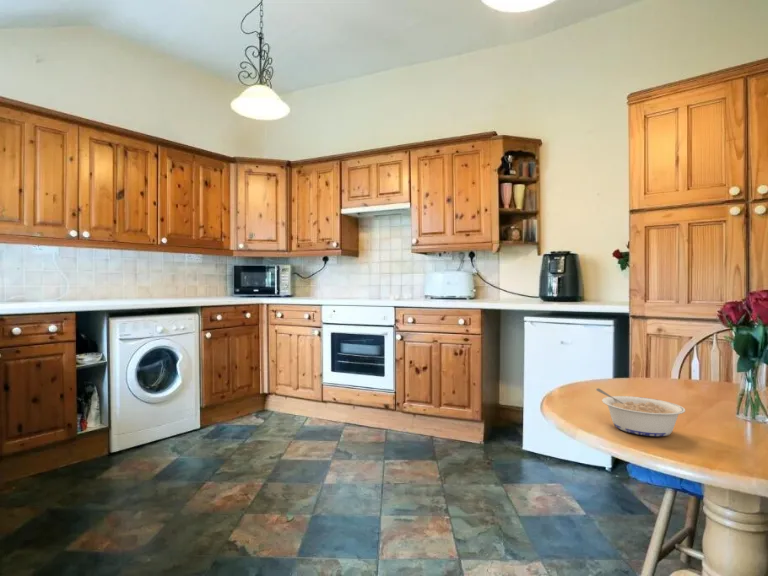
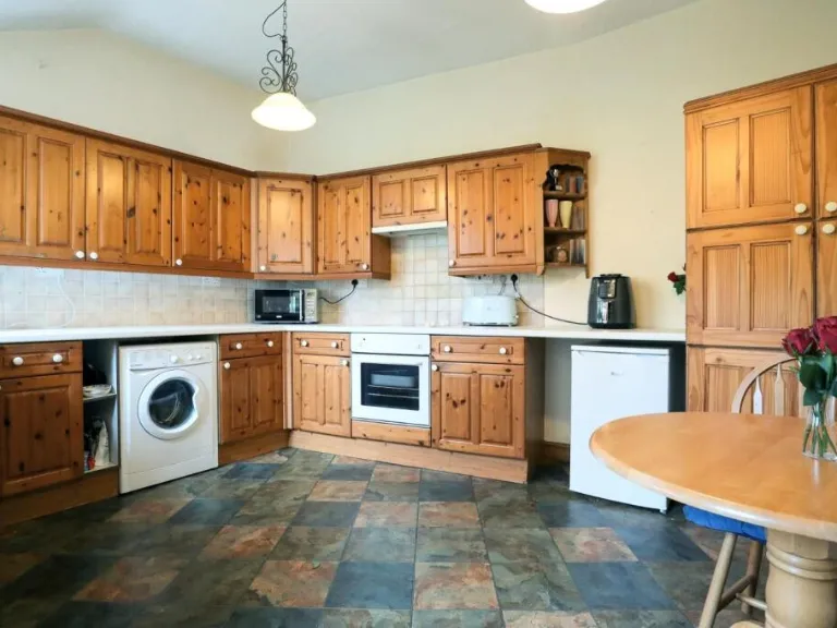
- legume (638, 413)
